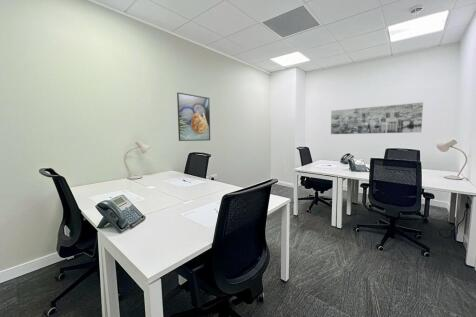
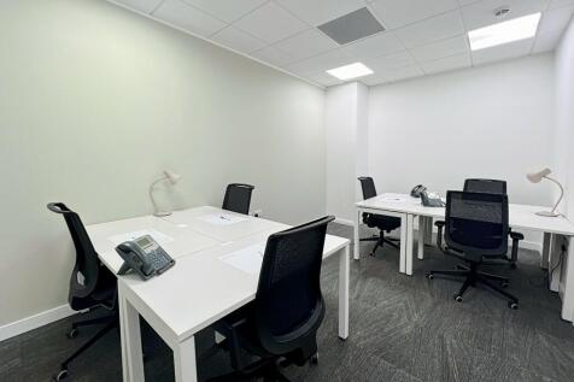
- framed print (194, 118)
- wall art (371, 120)
